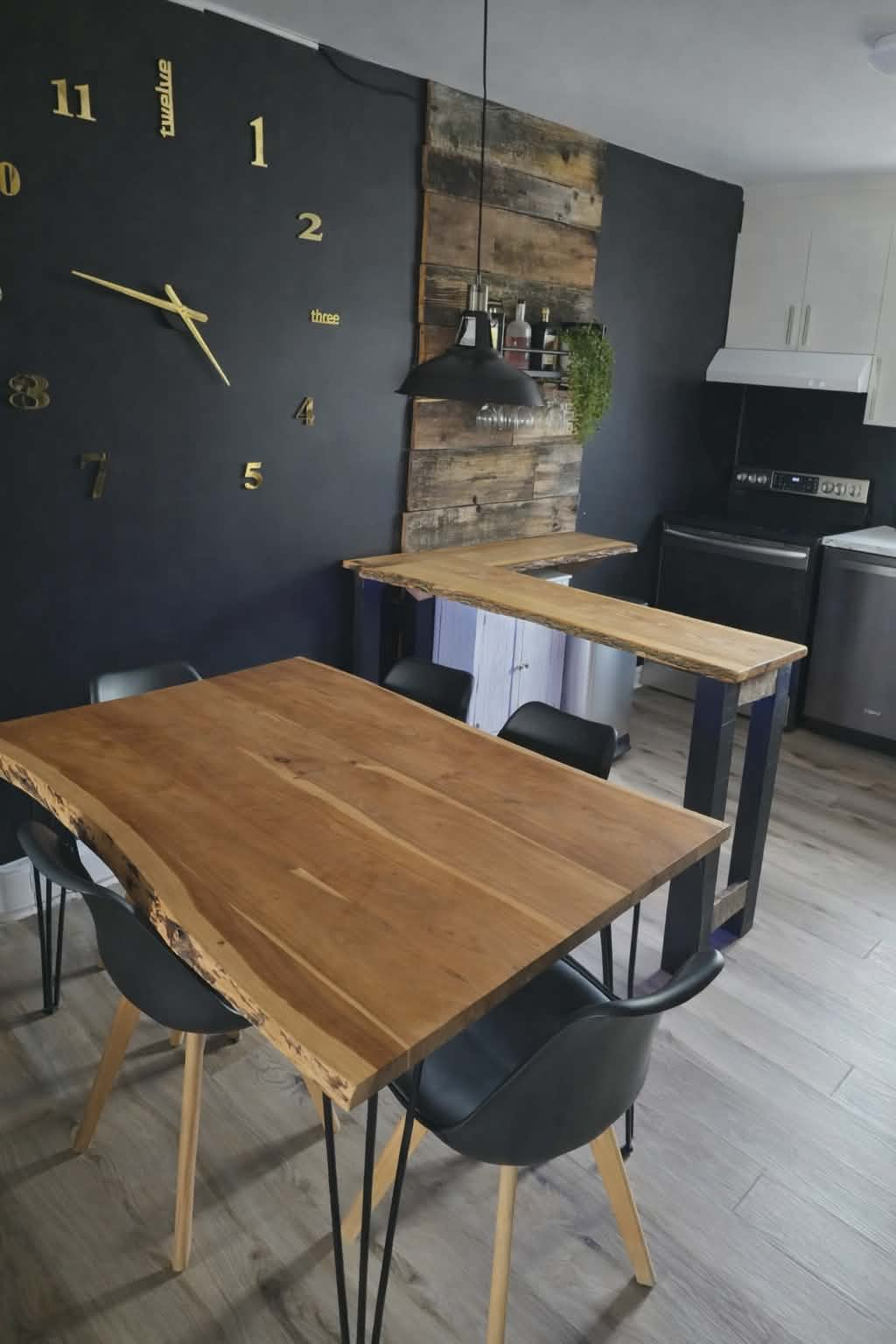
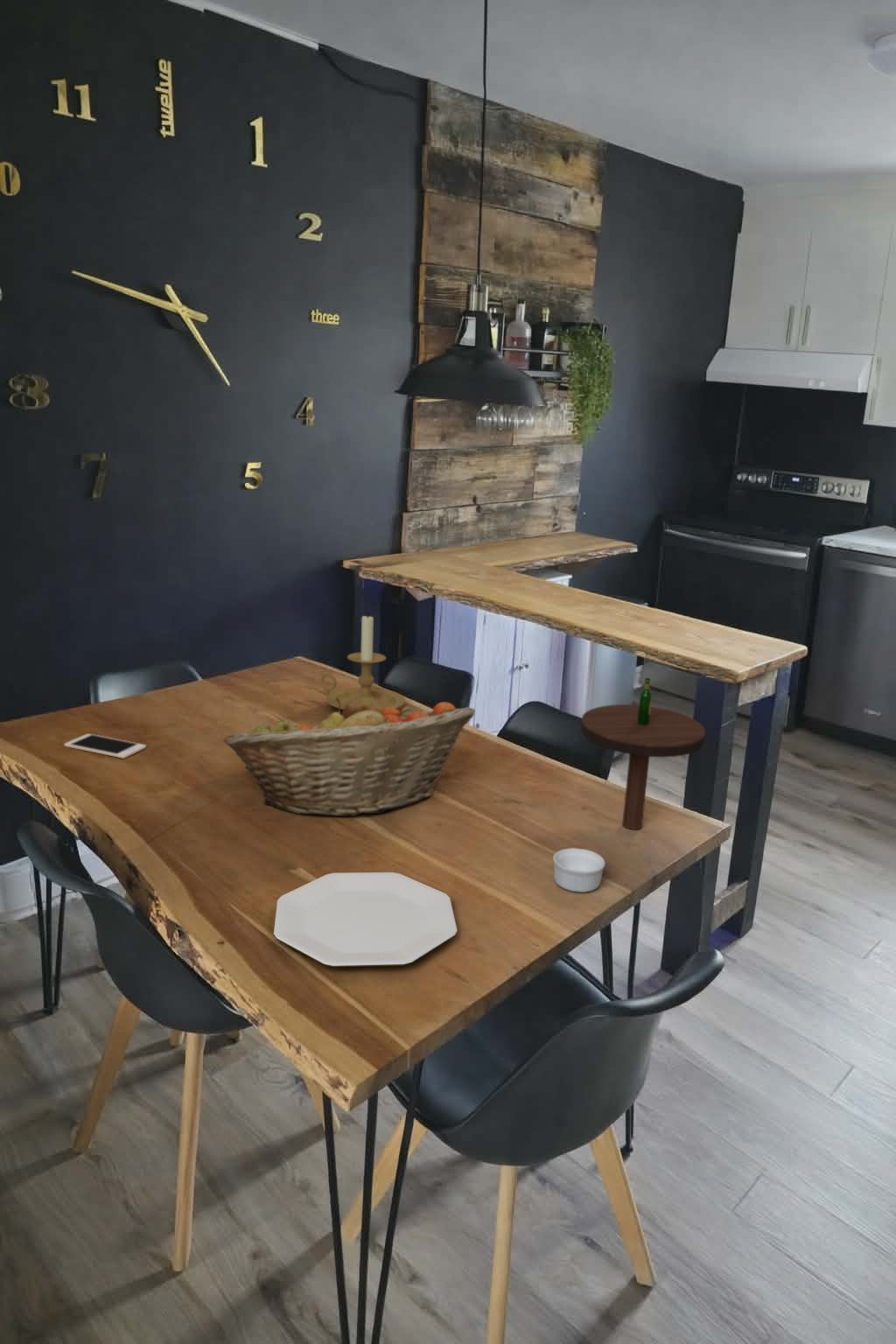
+ plate (365, 918)
+ candle holder (366, 661)
+ ramekin (578, 871)
+ fruit basket (352, 744)
+ cell phone (105, 746)
+ wine bottle (640, 753)
